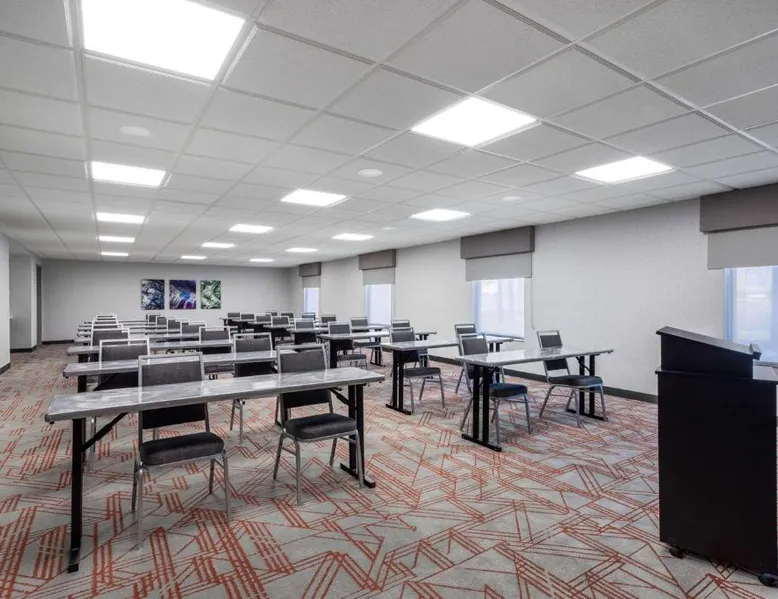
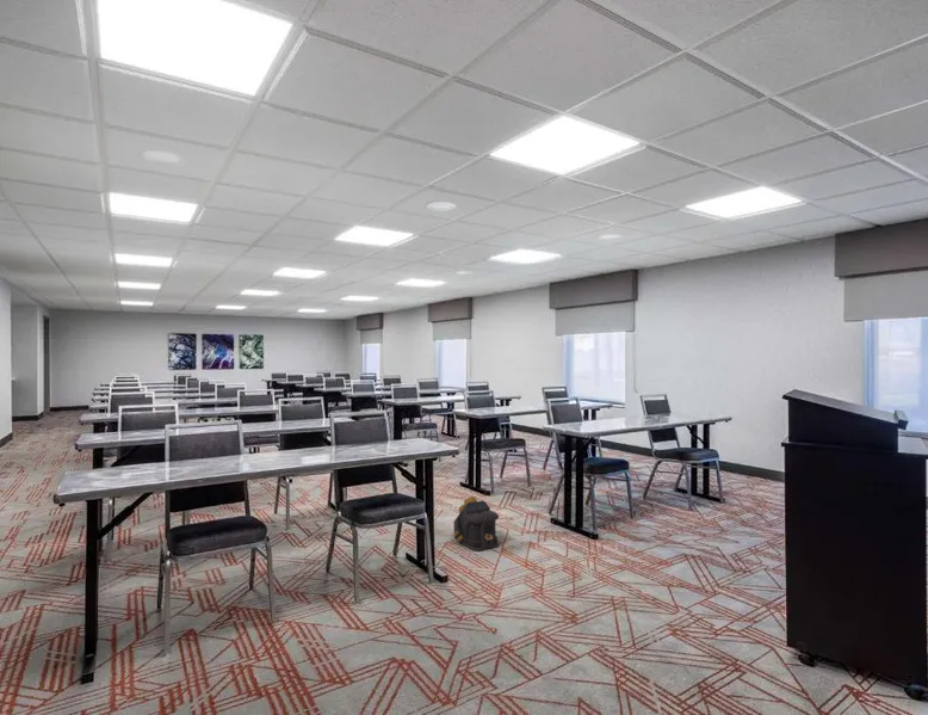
+ backpack (475, 519)
